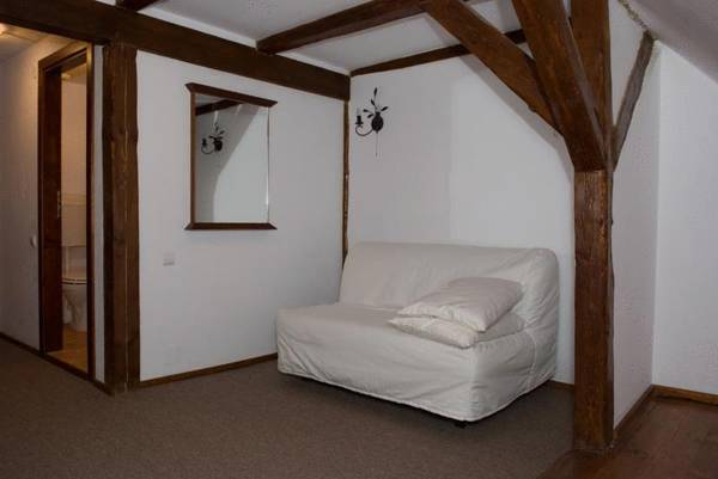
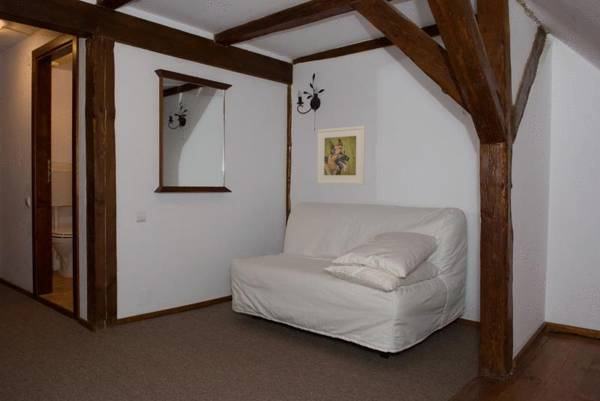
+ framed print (340, 156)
